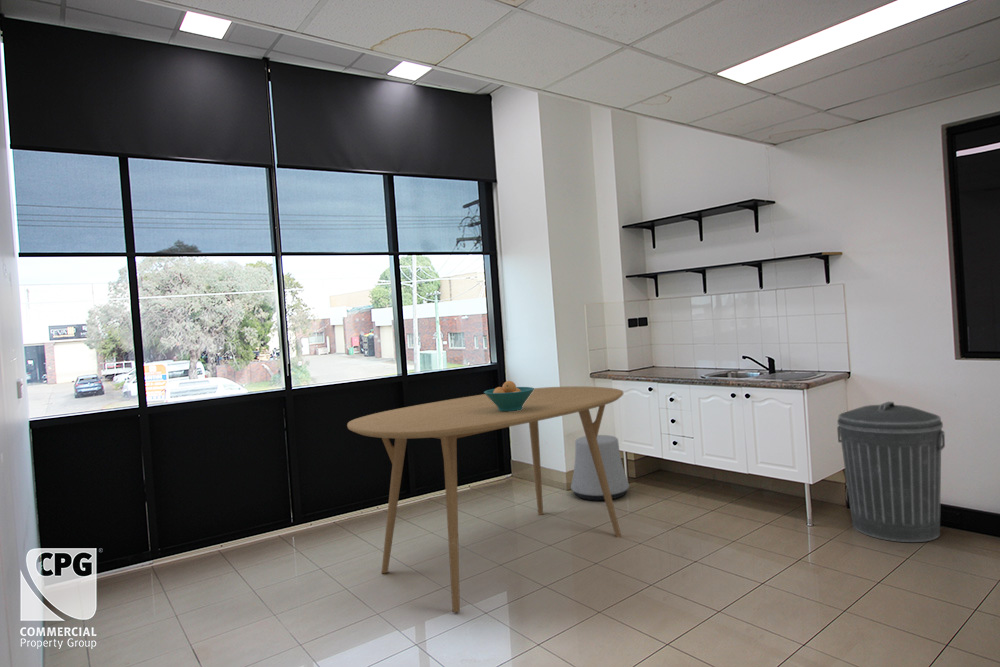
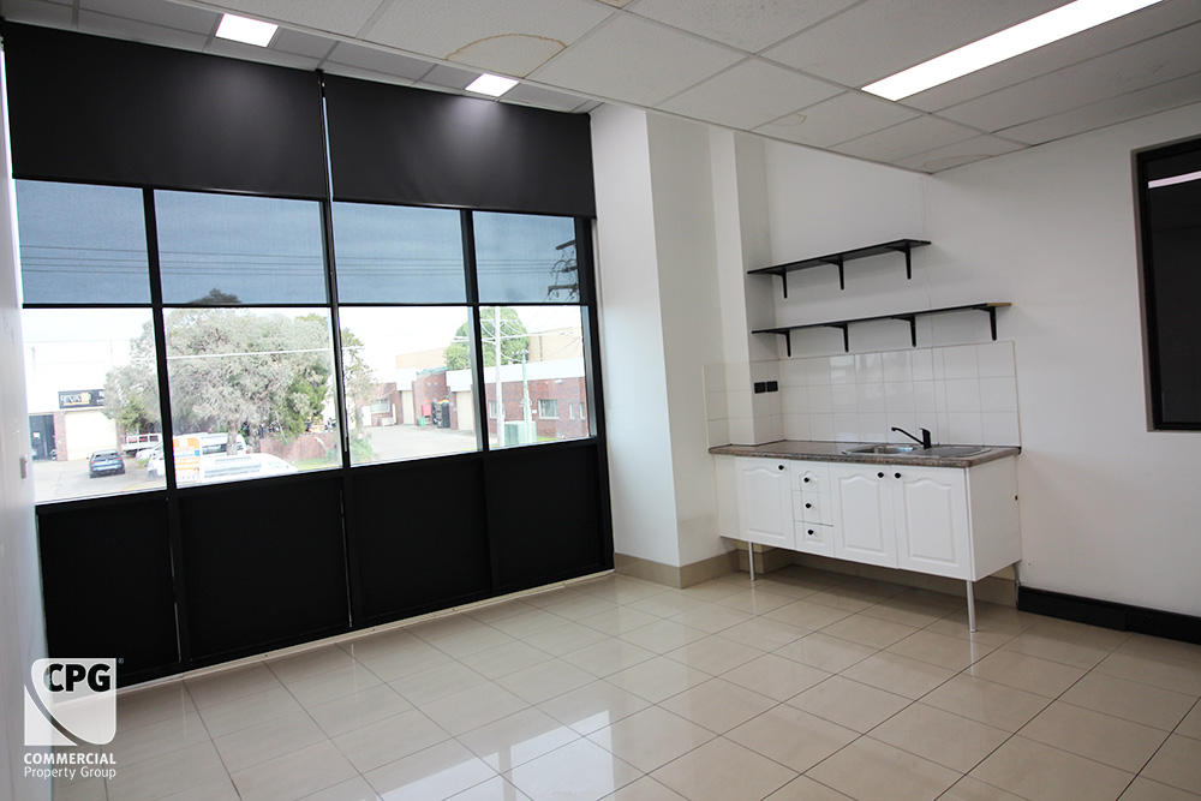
- dining table (534, 477)
- fruit bowl (509, 395)
- trash can (890, 465)
- stool (594, 465)
